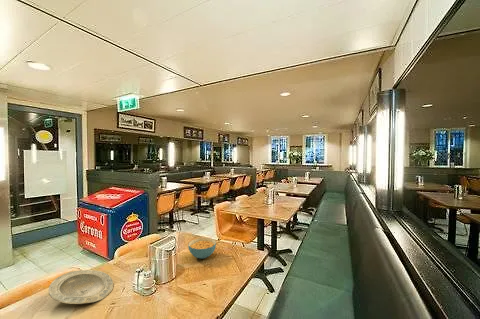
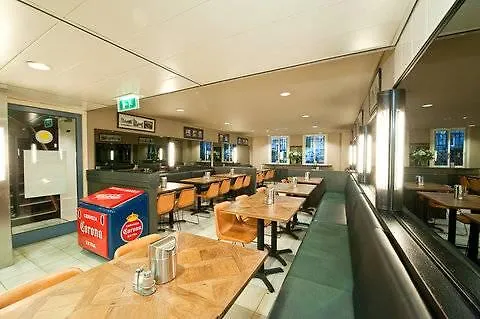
- plate (83, 285)
- cereal bowl (202, 250)
